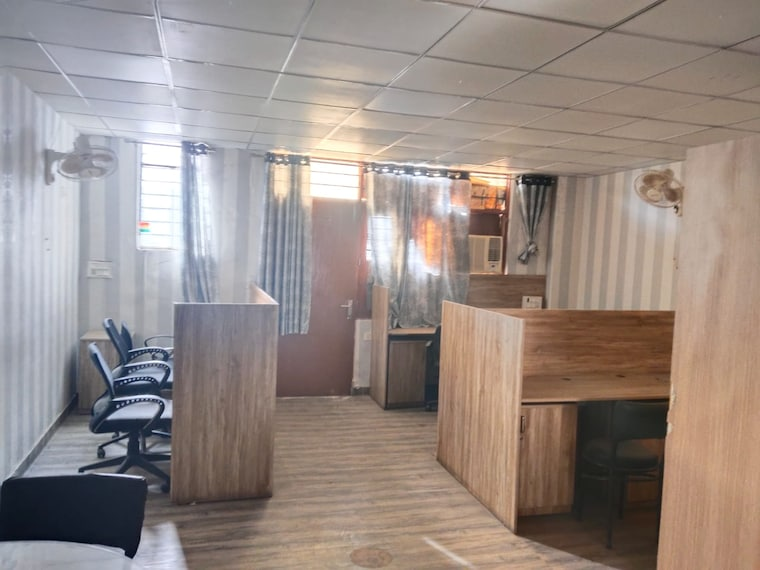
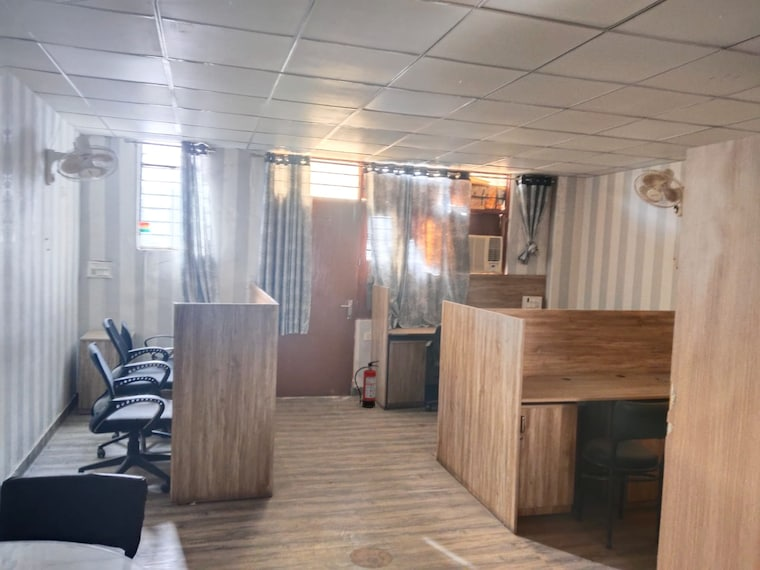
+ fire extinguisher (366, 383)
